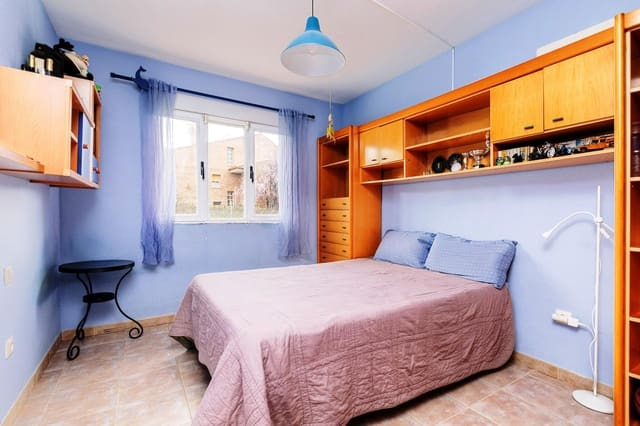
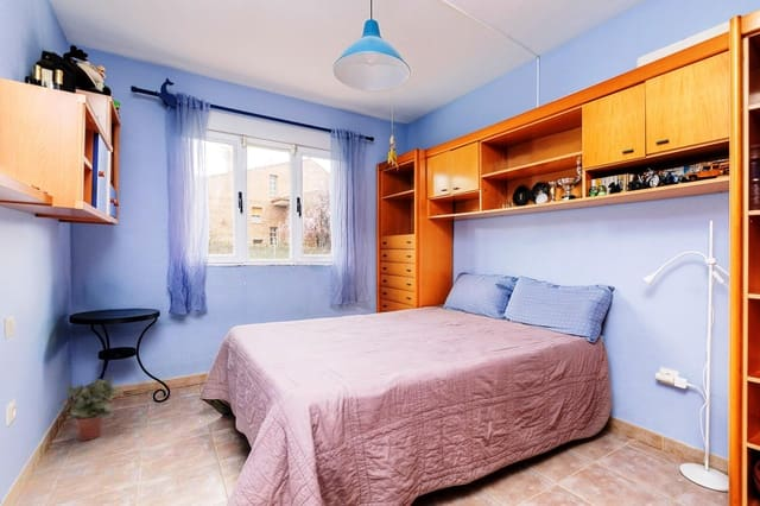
+ potted plant (89, 407)
